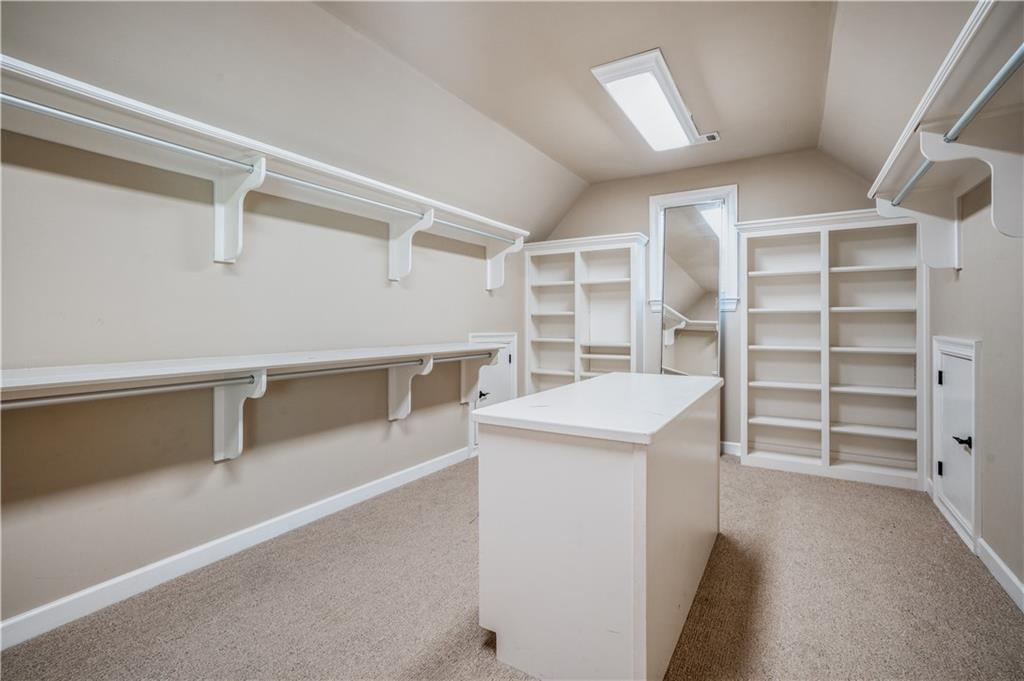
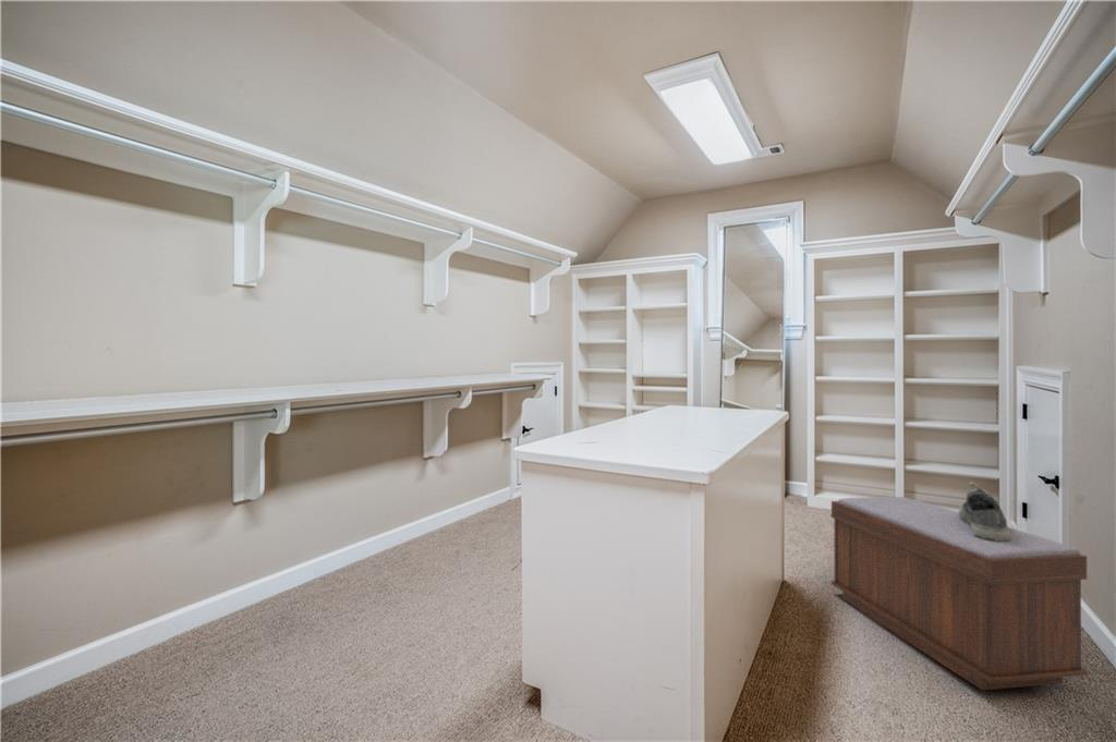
+ shoe (983, 504)
+ bench (937, 575)
